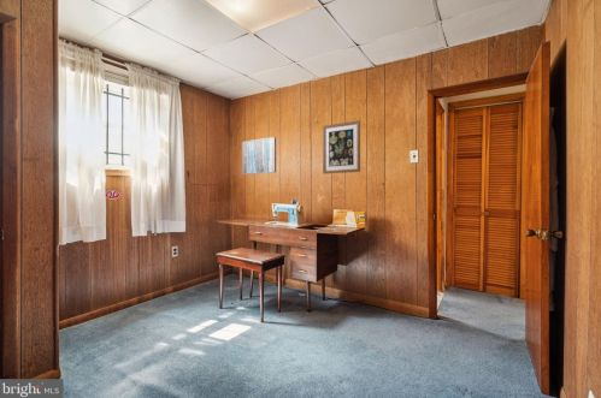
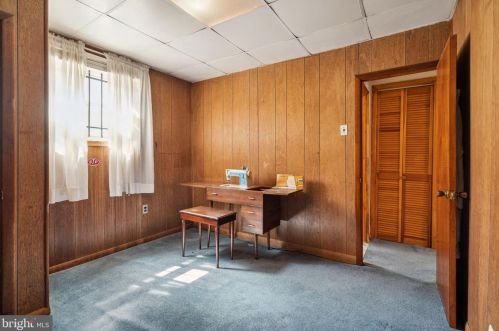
- wall art (340, 148)
- wall art (258, 156)
